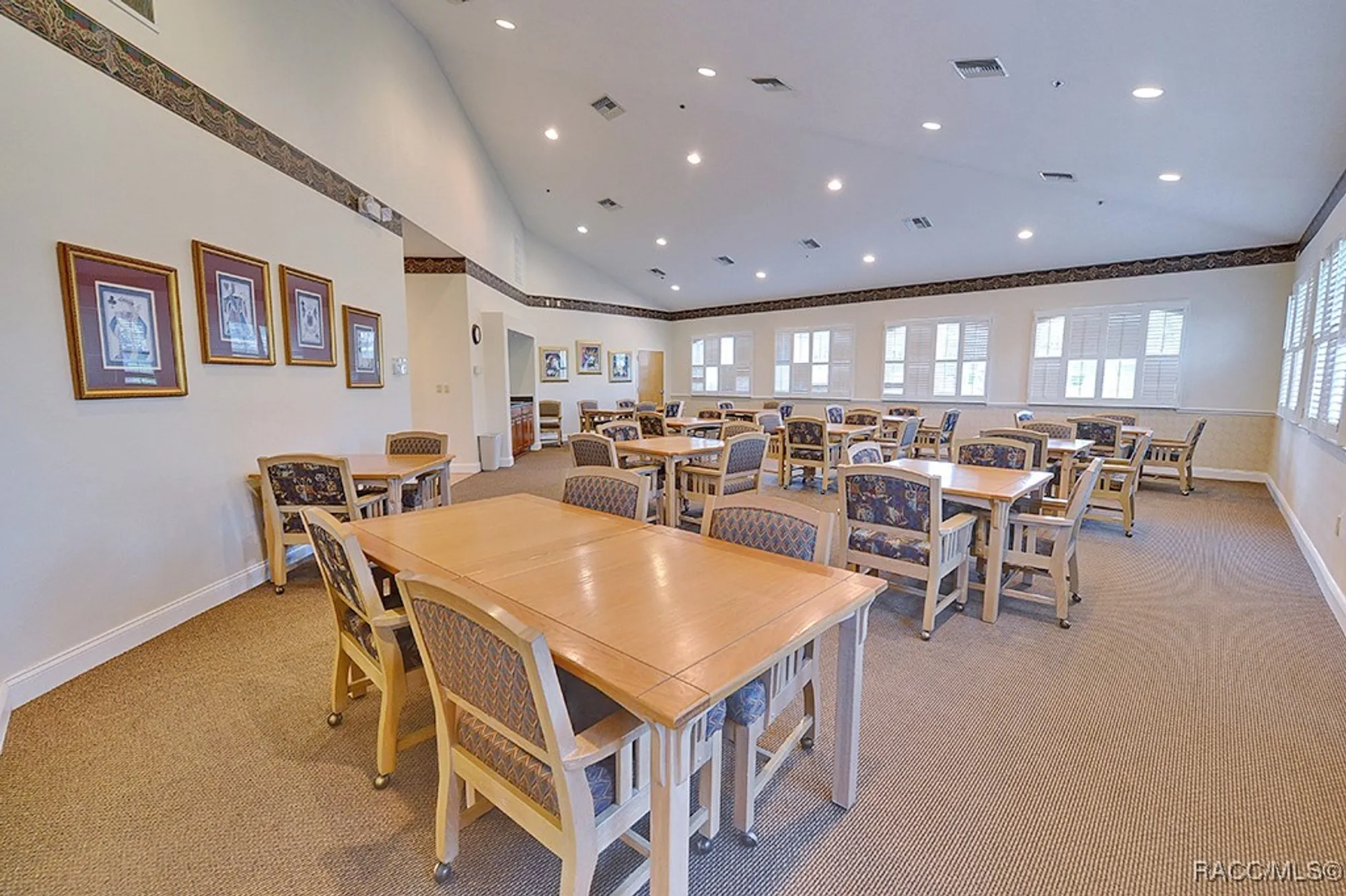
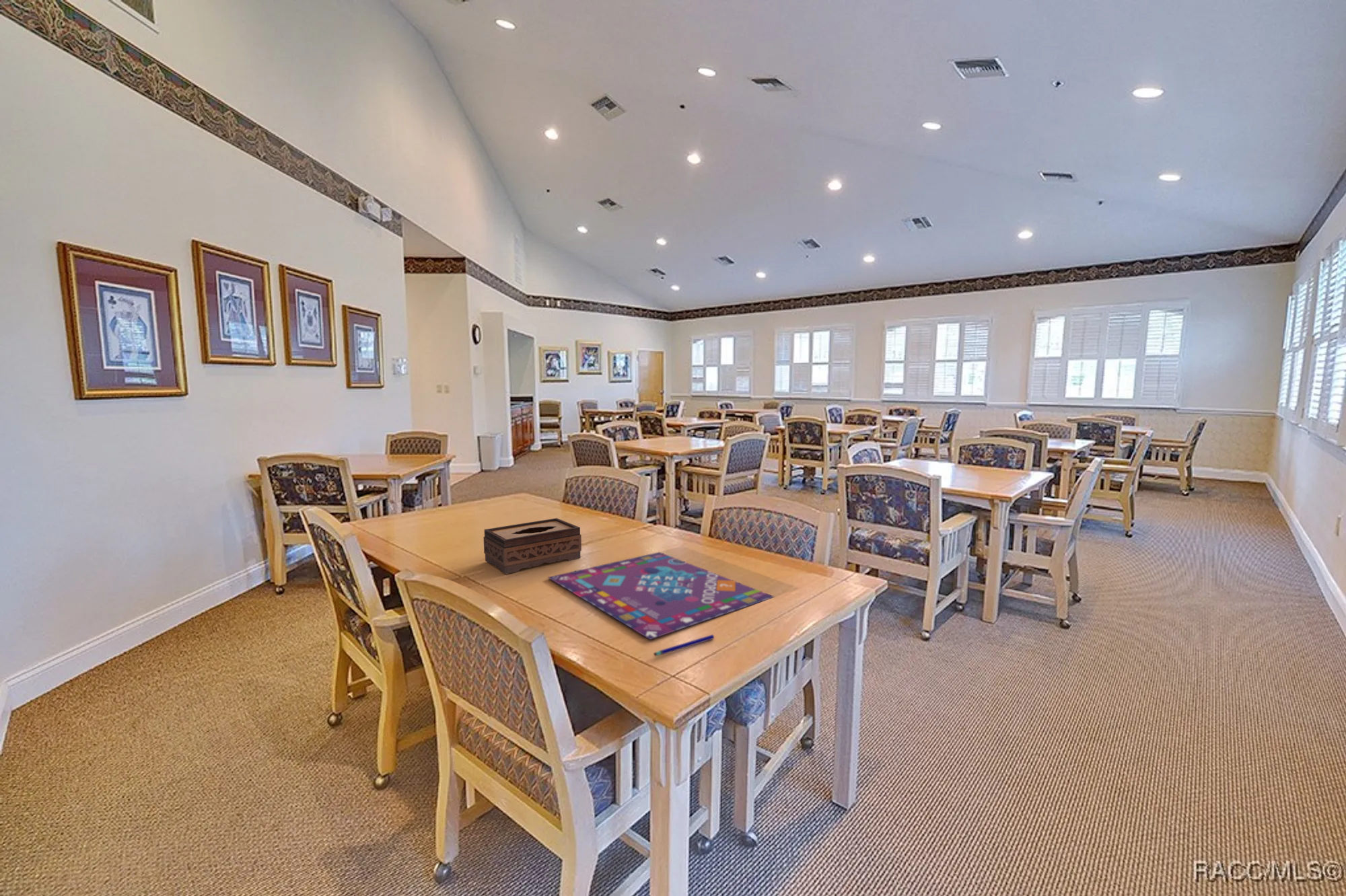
+ tissue box (532, 544)
+ gameboard (670, 583)
+ pen (684, 645)
